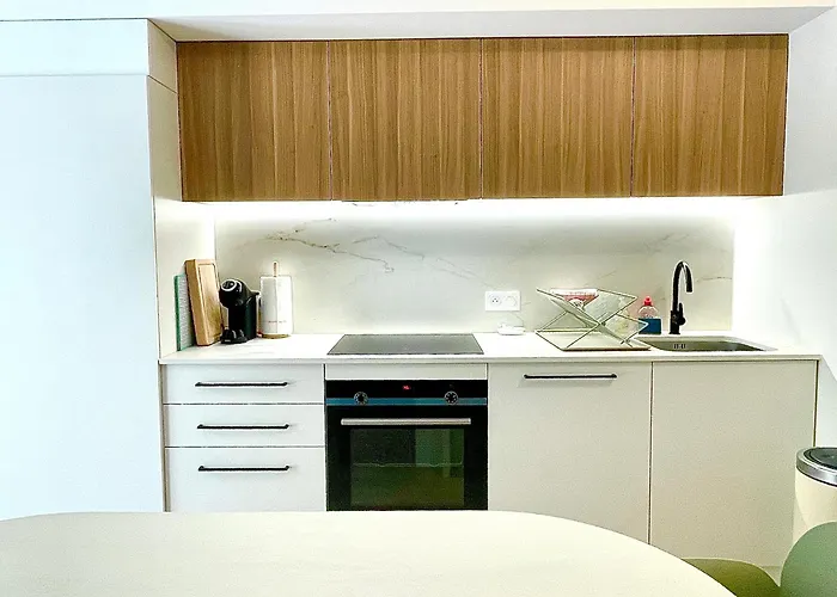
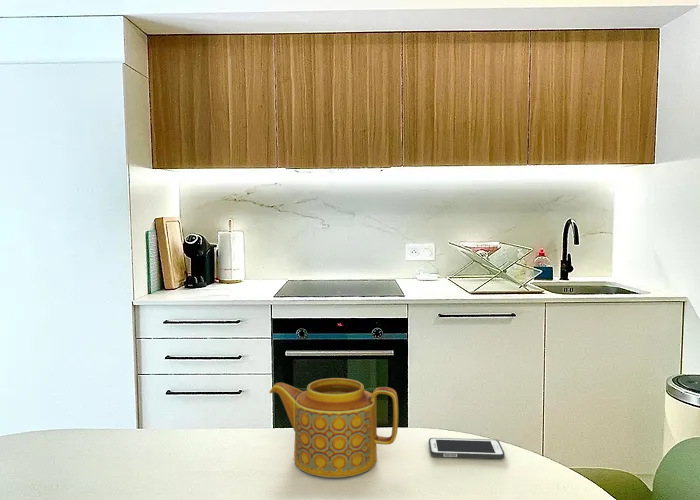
+ teapot (332, 422)
+ cell phone (465, 448)
